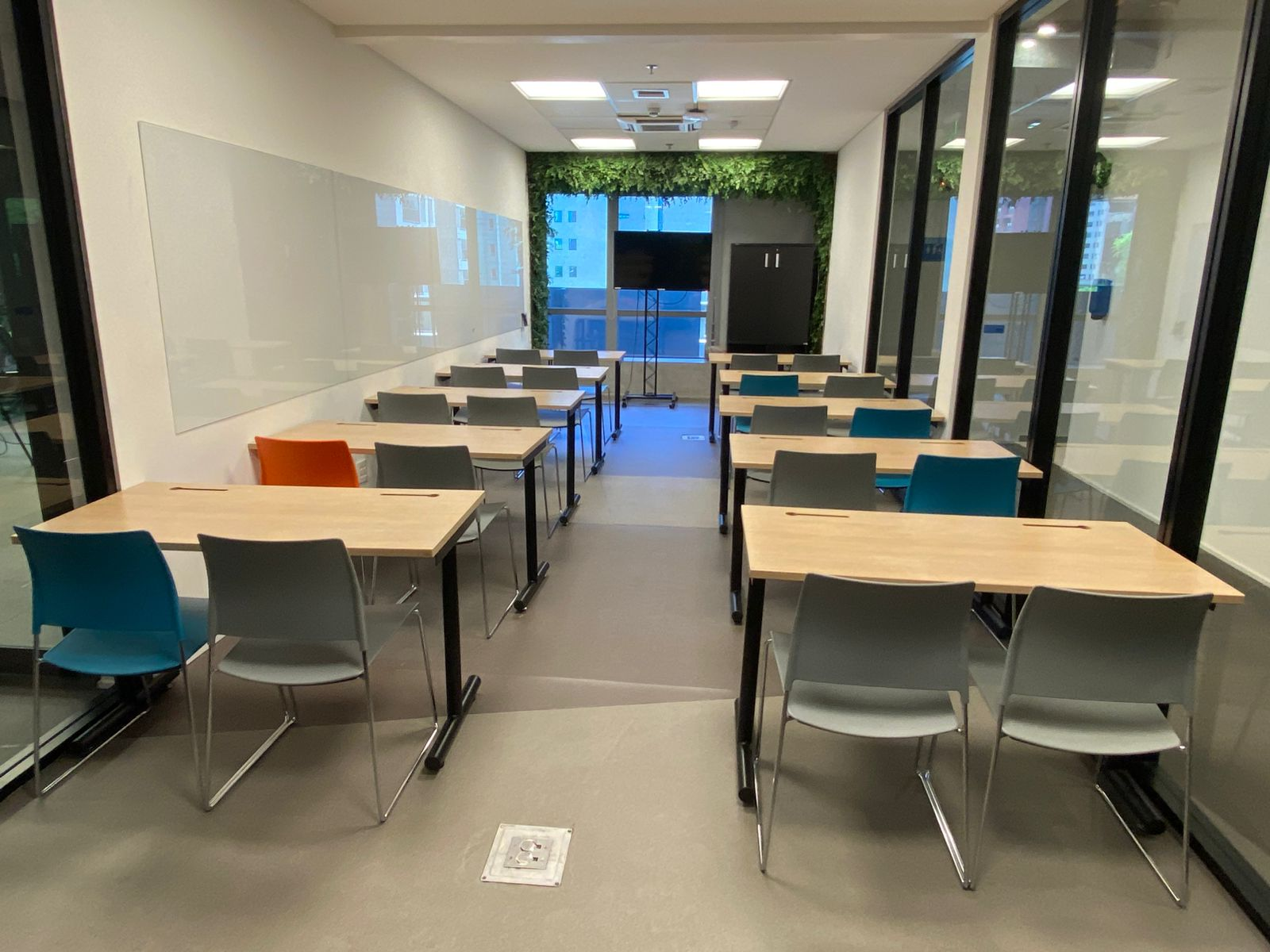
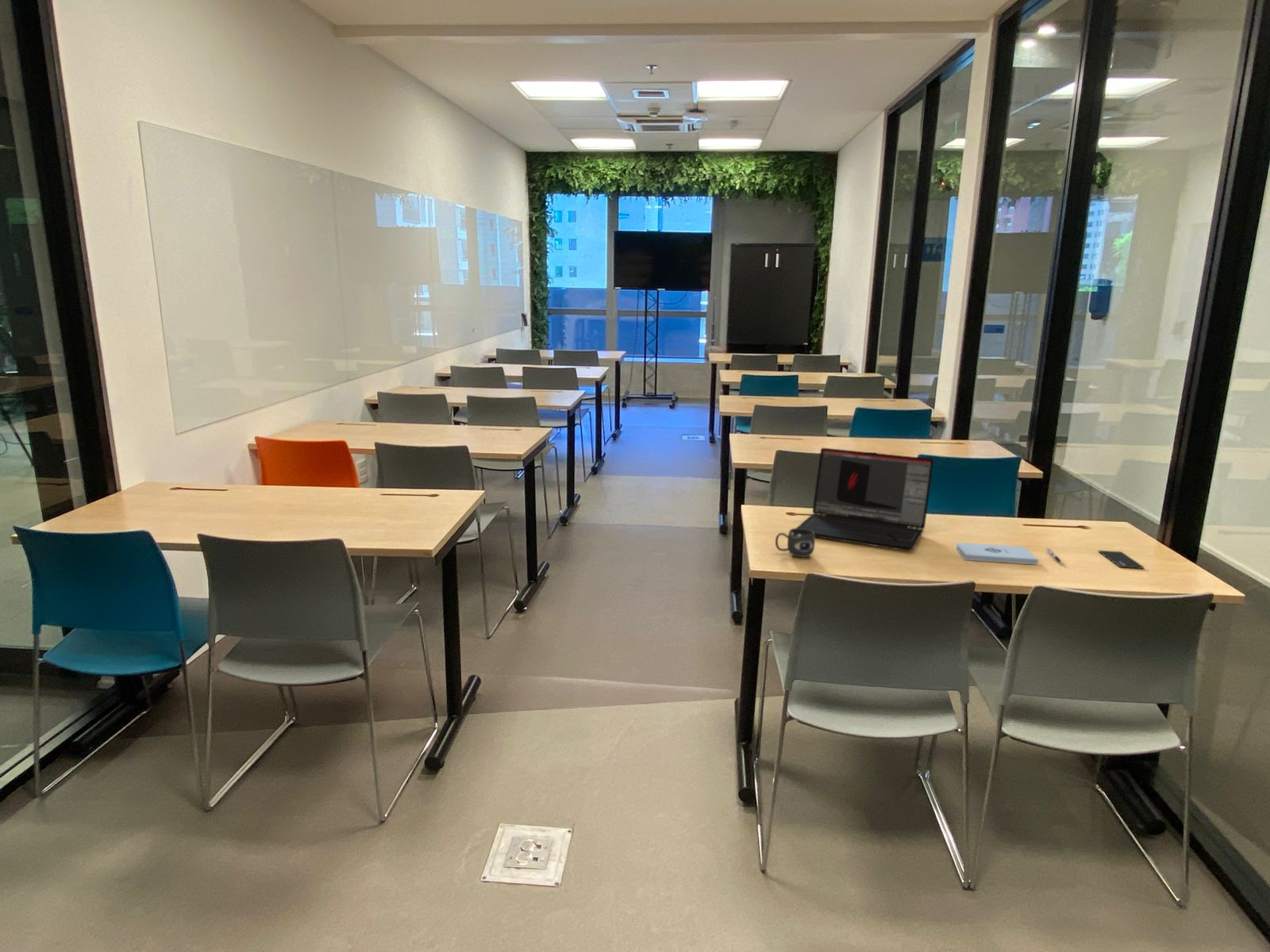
+ notepad (995, 553)
+ laptop (864, 496)
+ mug (795, 543)
+ pen (1054, 556)
+ smartphone (1120, 559)
